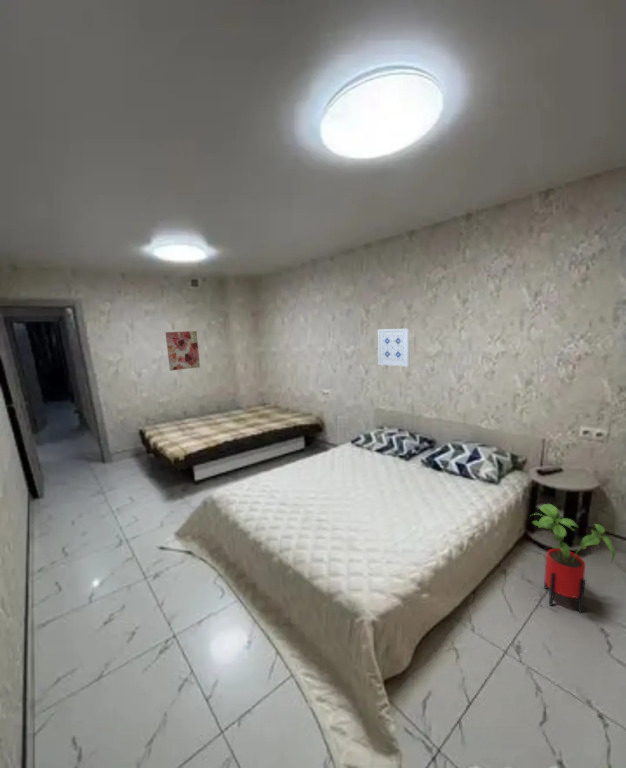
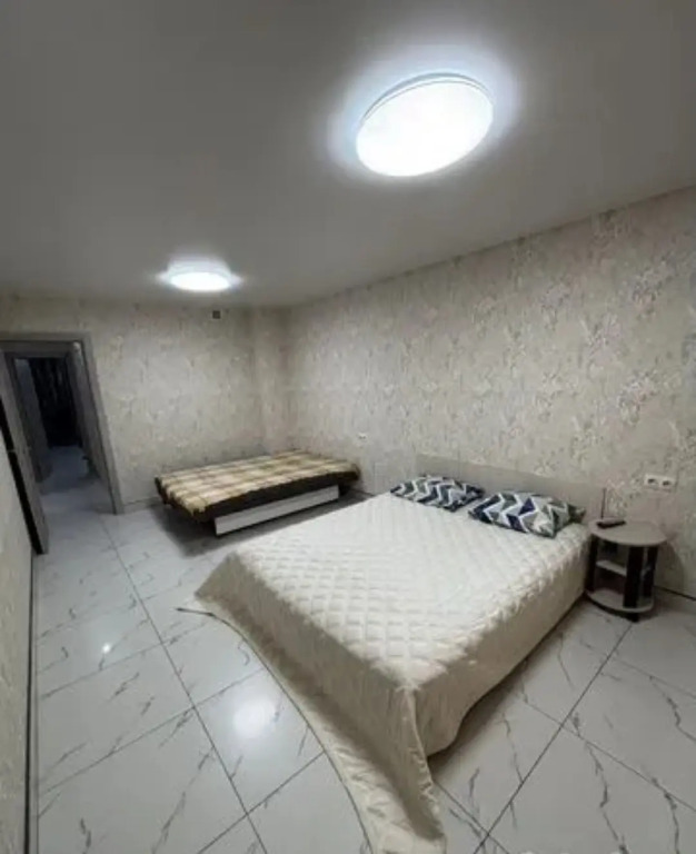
- house plant (561, 552)
- wall art (393, 347)
- wall art (183, 350)
